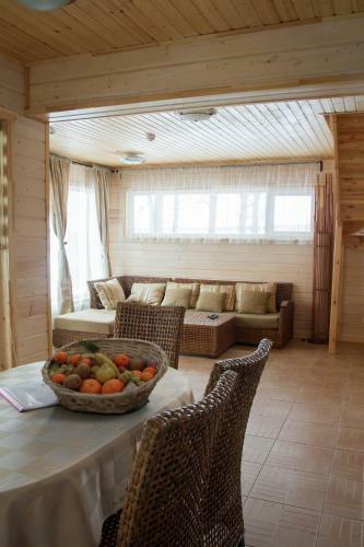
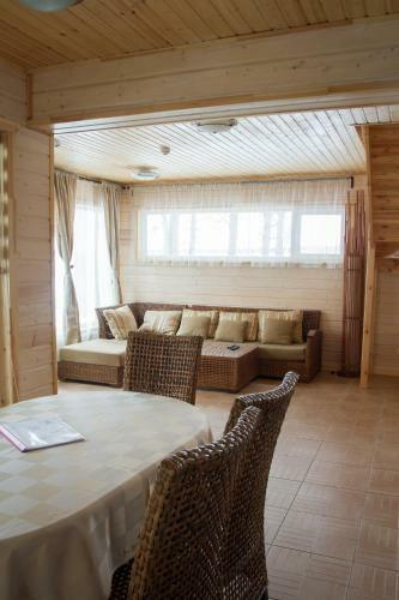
- fruit basket (105, 373)
